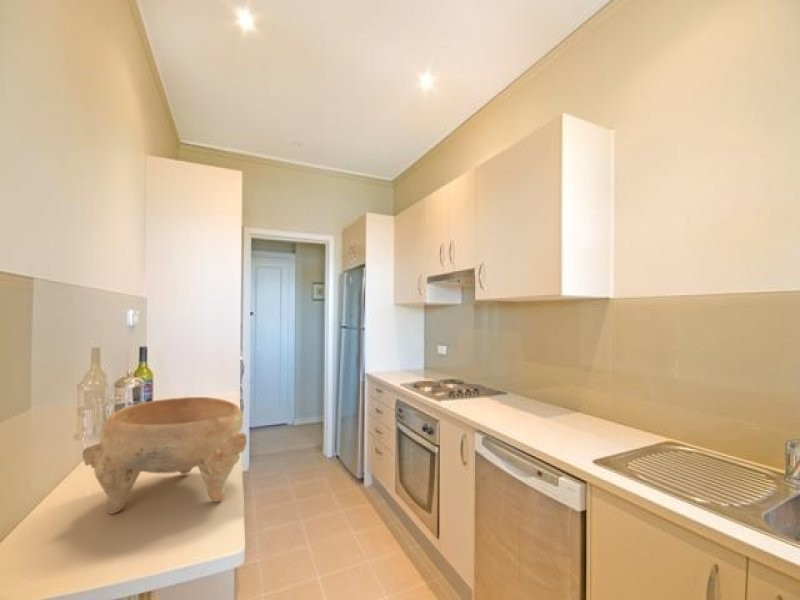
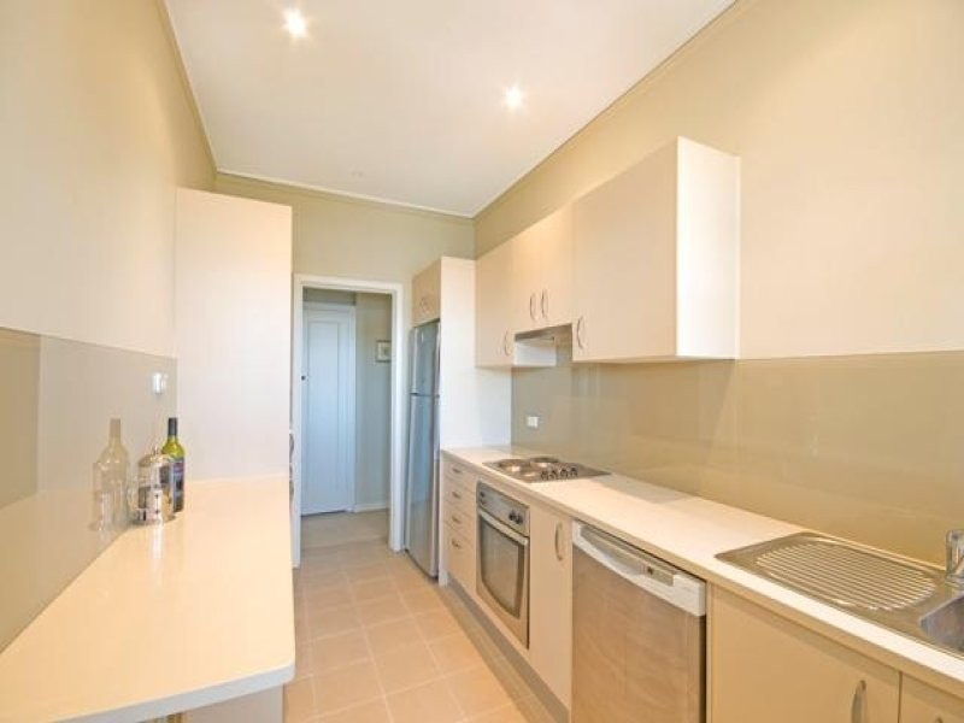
- decorative bowl (177, 452)
